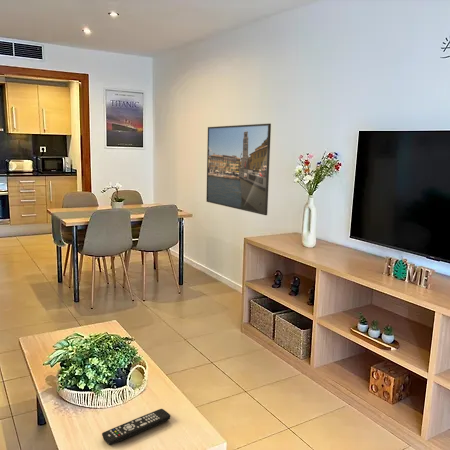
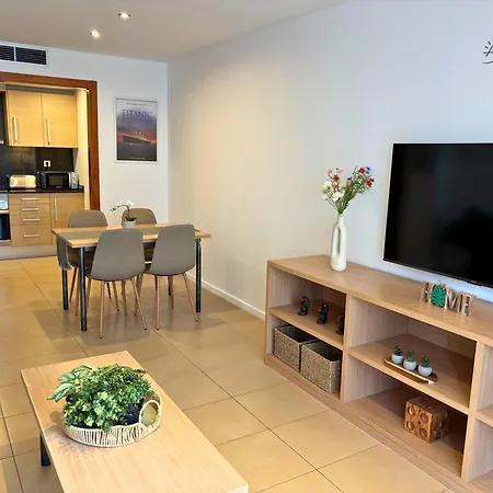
- remote control (137, 426)
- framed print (234, 167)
